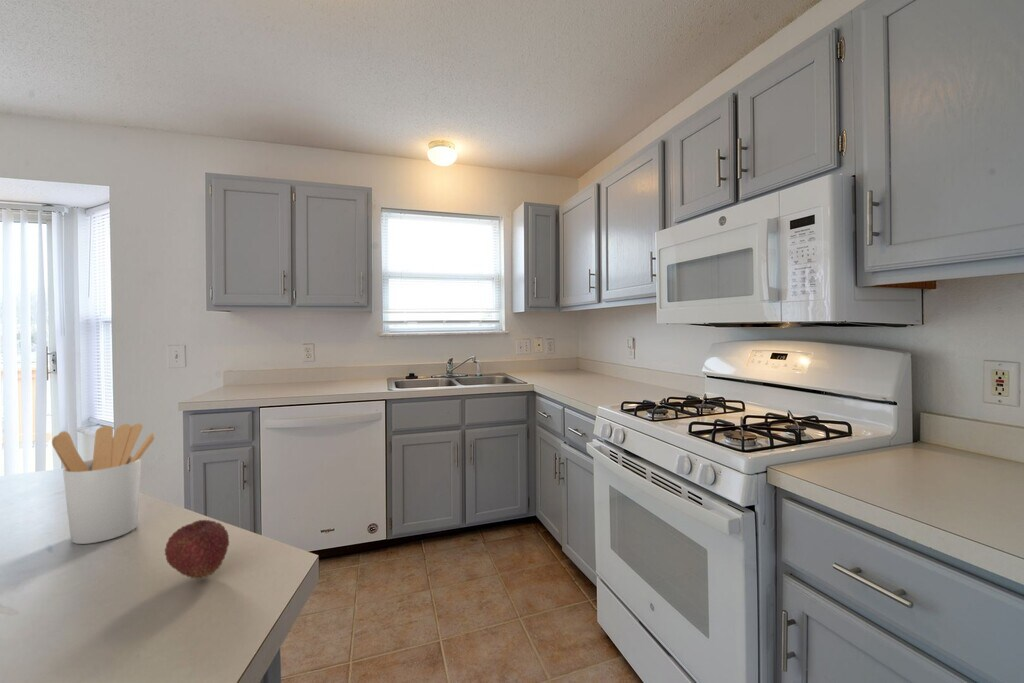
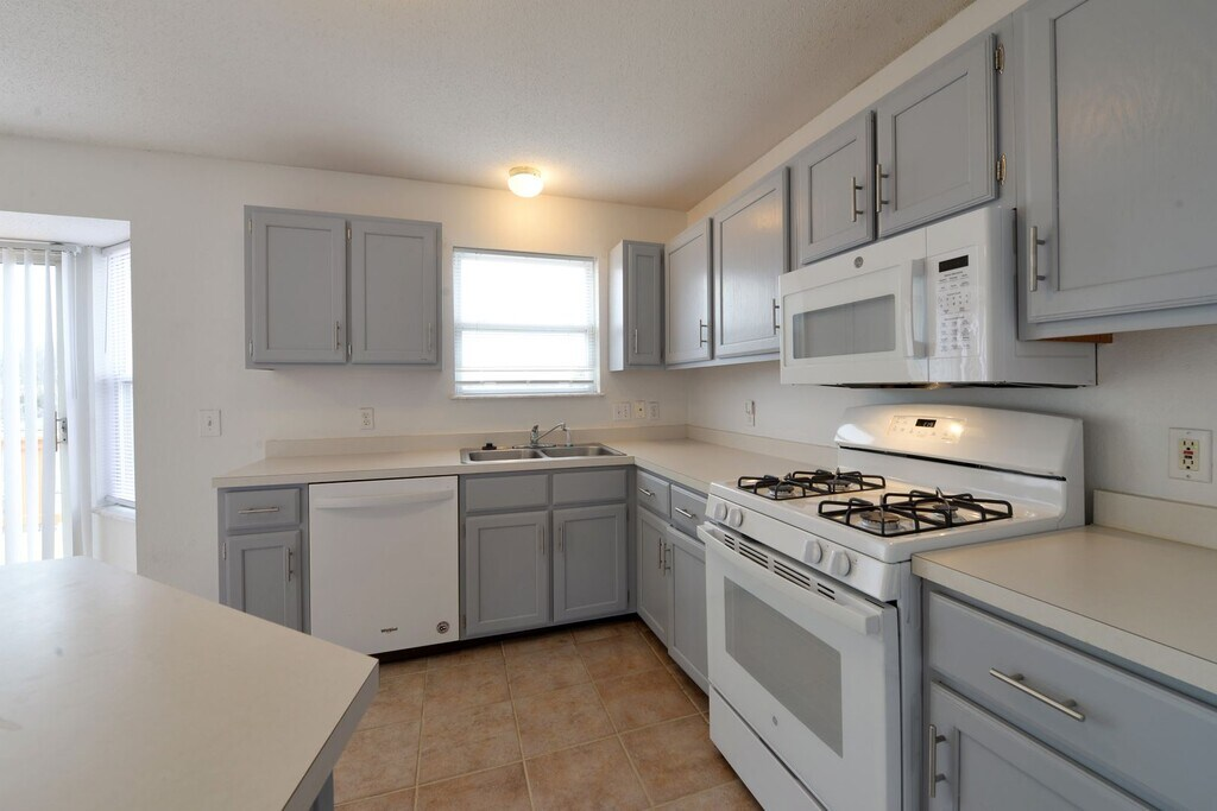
- fruit (197, 549)
- utensil holder (109, 476)
